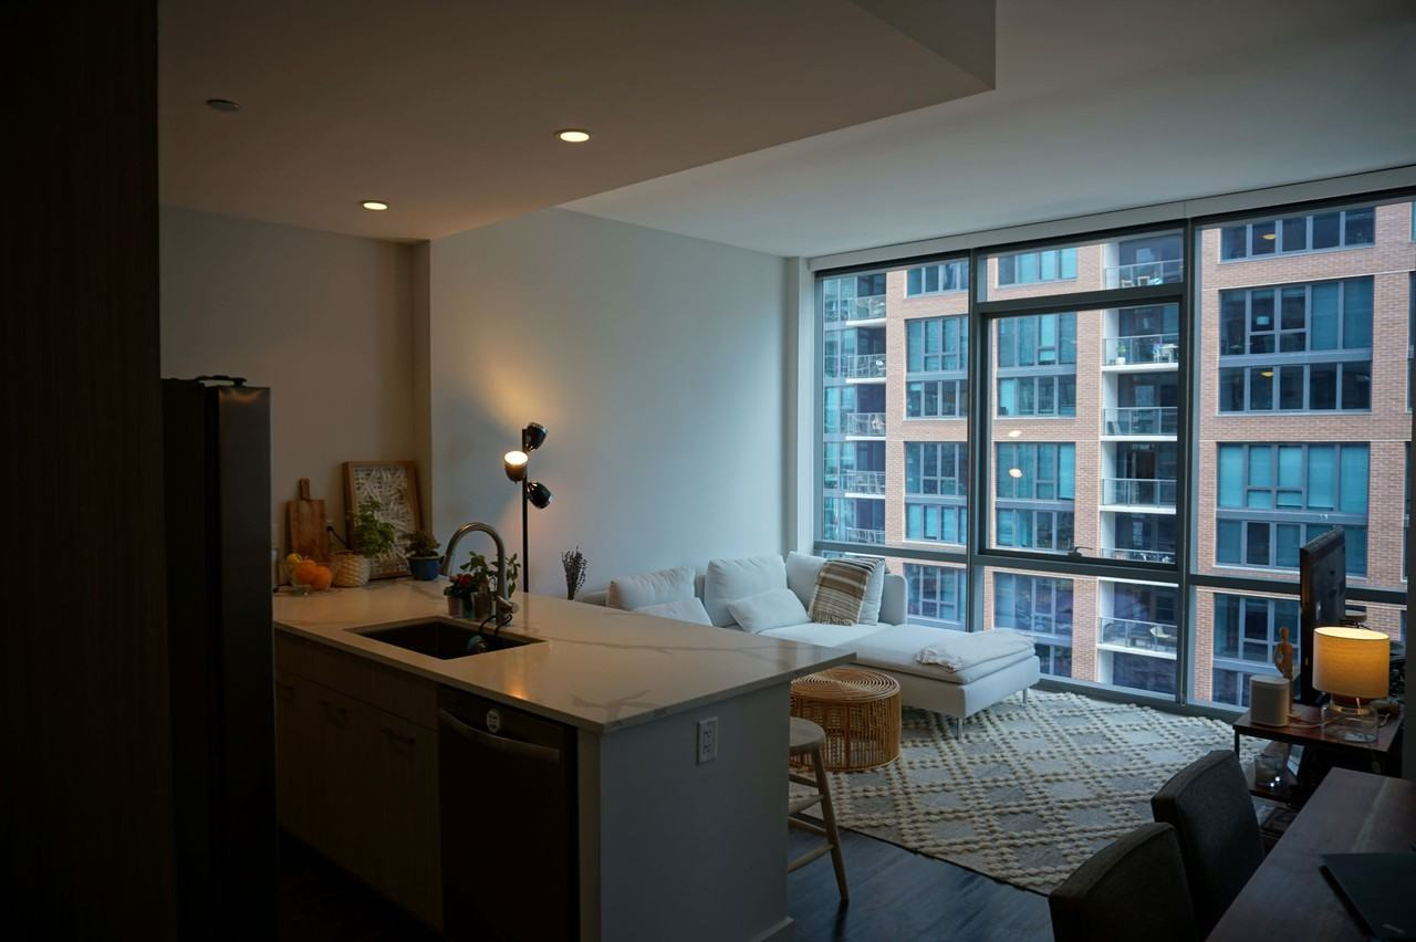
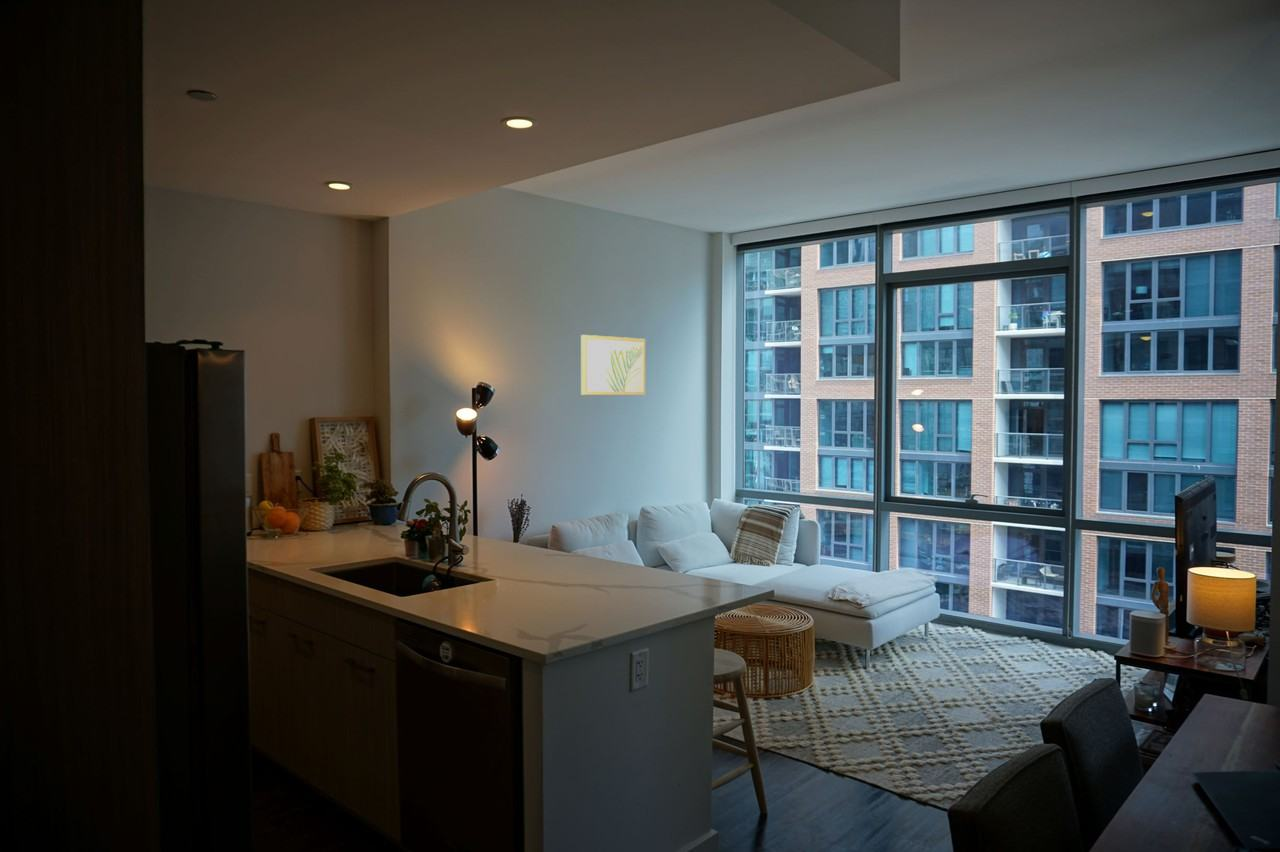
+ wall art (614, 366)
